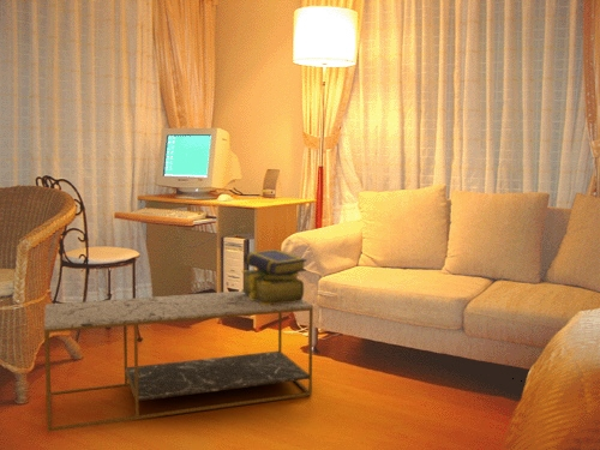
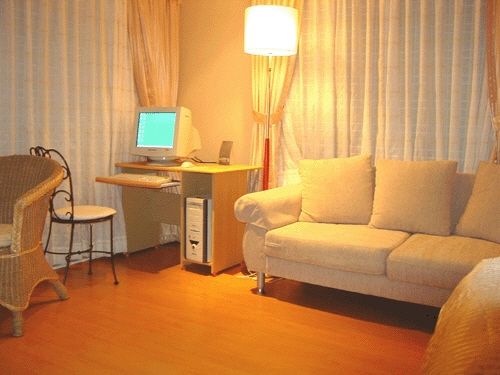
- coffee table (180, 361)
- stack of books (274, 275)
